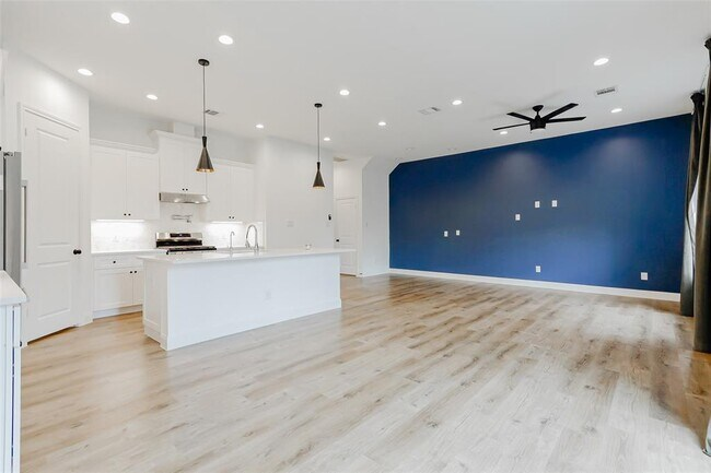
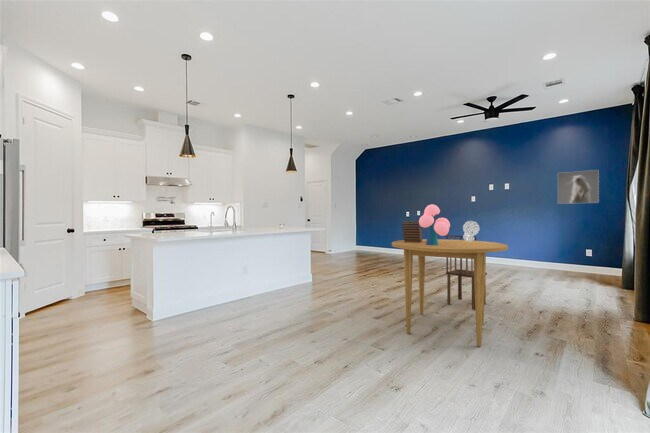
+ bouquet (434, 224)
+ decorative ball (471, 230)
+ dining table (423, 285)
+ dining chair (466, 269)
+ book stack (412, 231)
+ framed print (577, 187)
